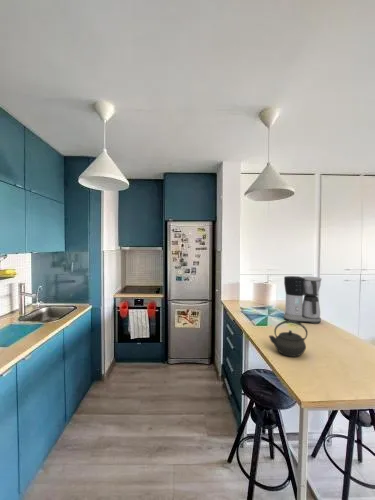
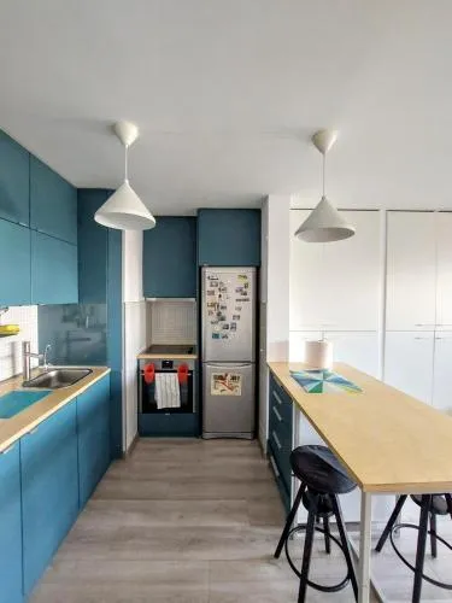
- coffee maker (302, 299)
- kettle (287, 336)
